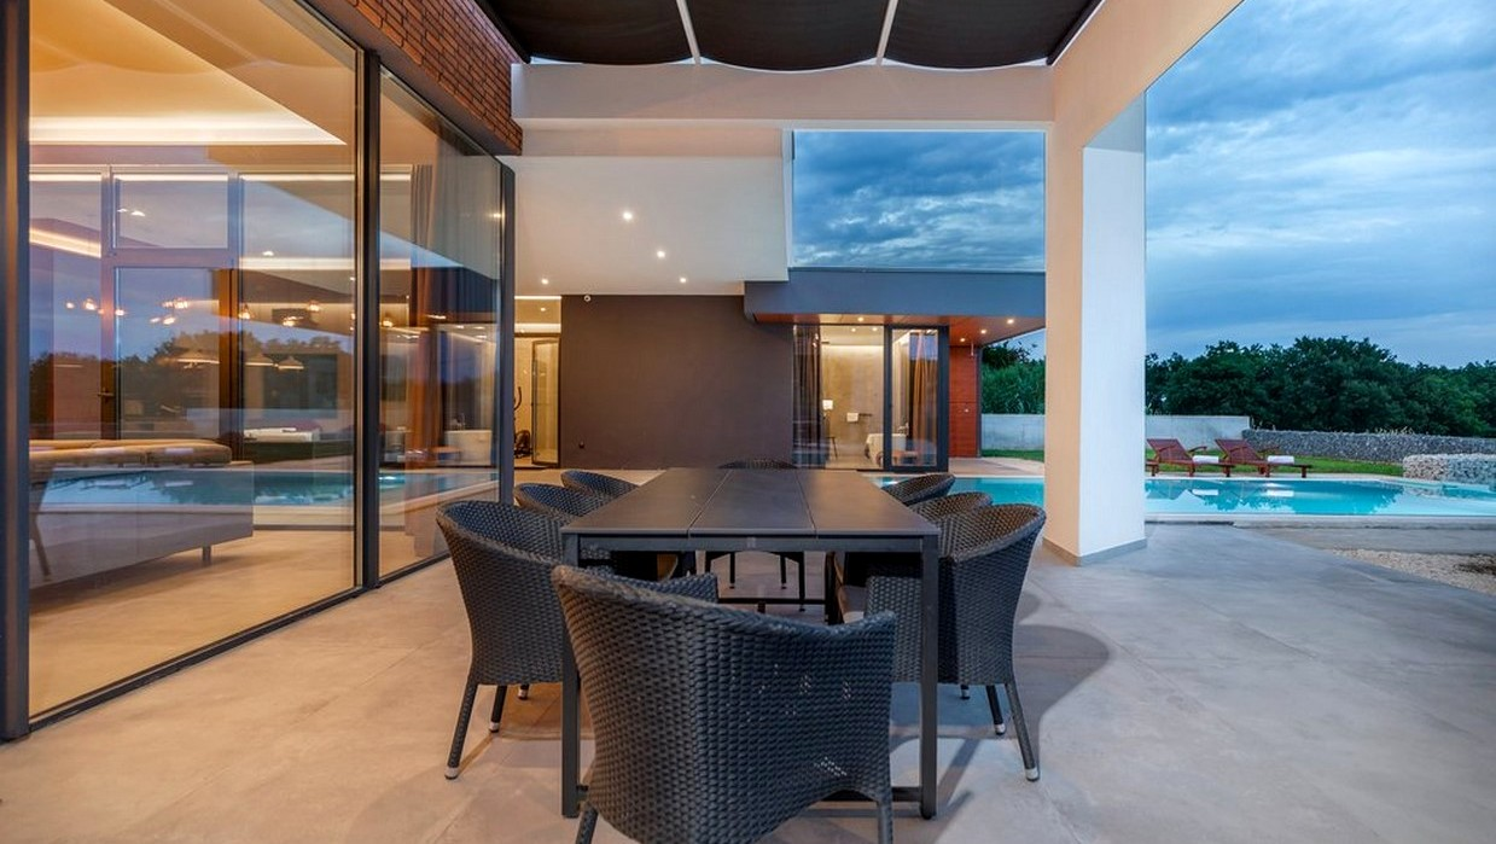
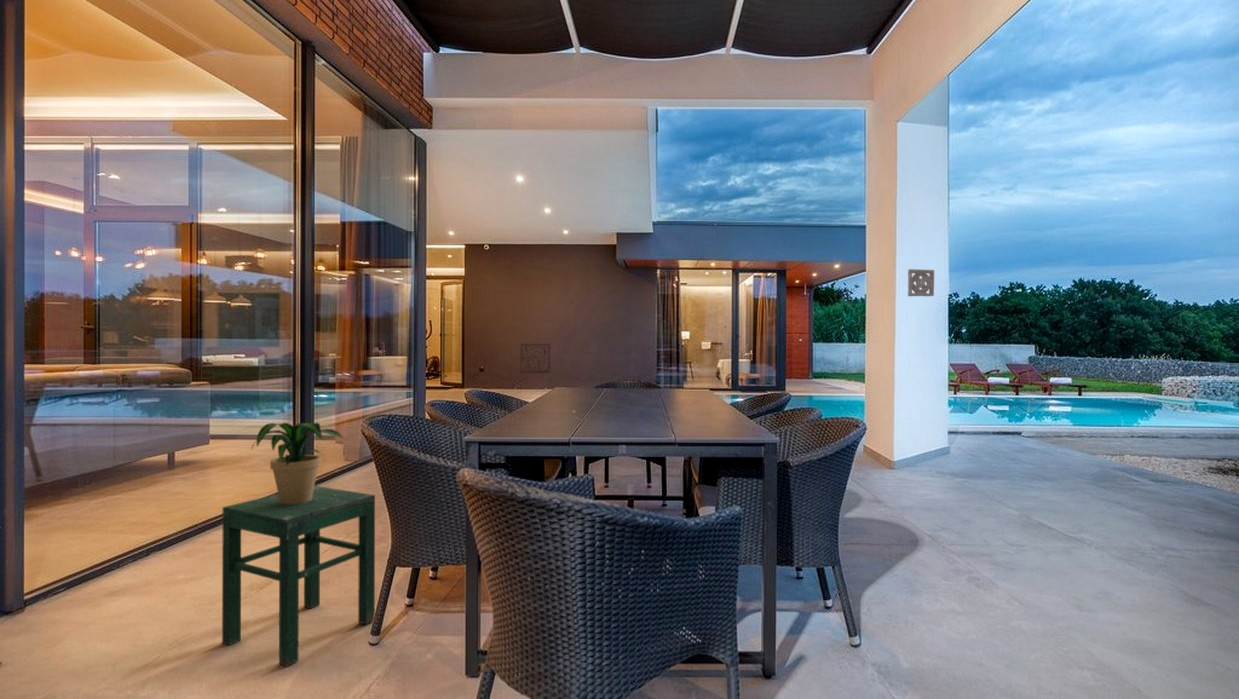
+ potted plant (295, 460)
+ wall ornament (920, 282)
+ stool (304, 565)
+ decorative wall panel (535, 357)
